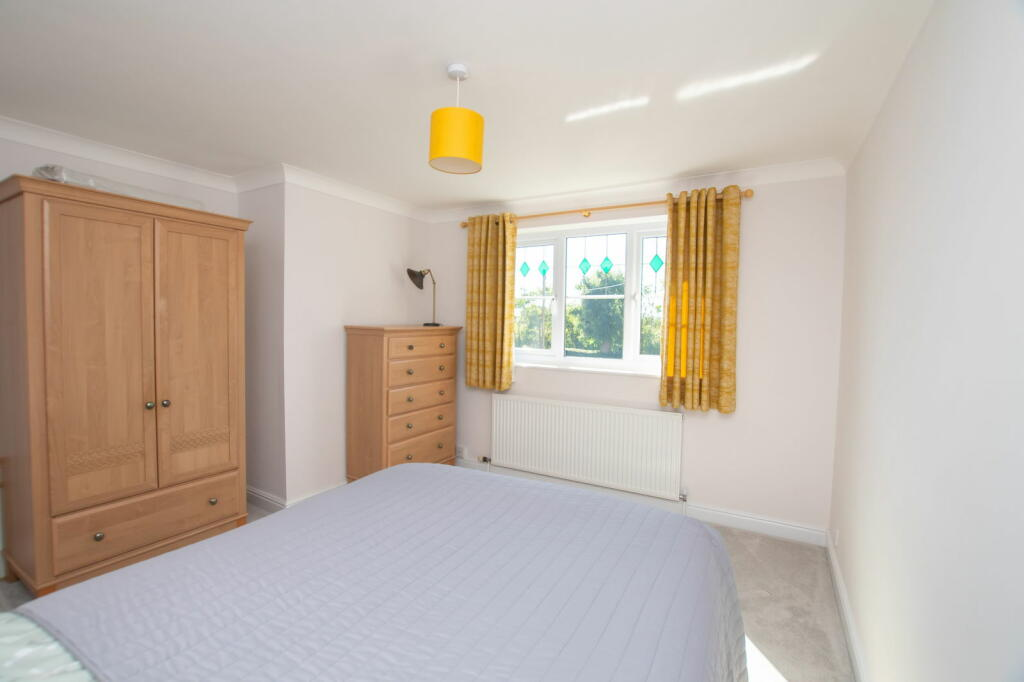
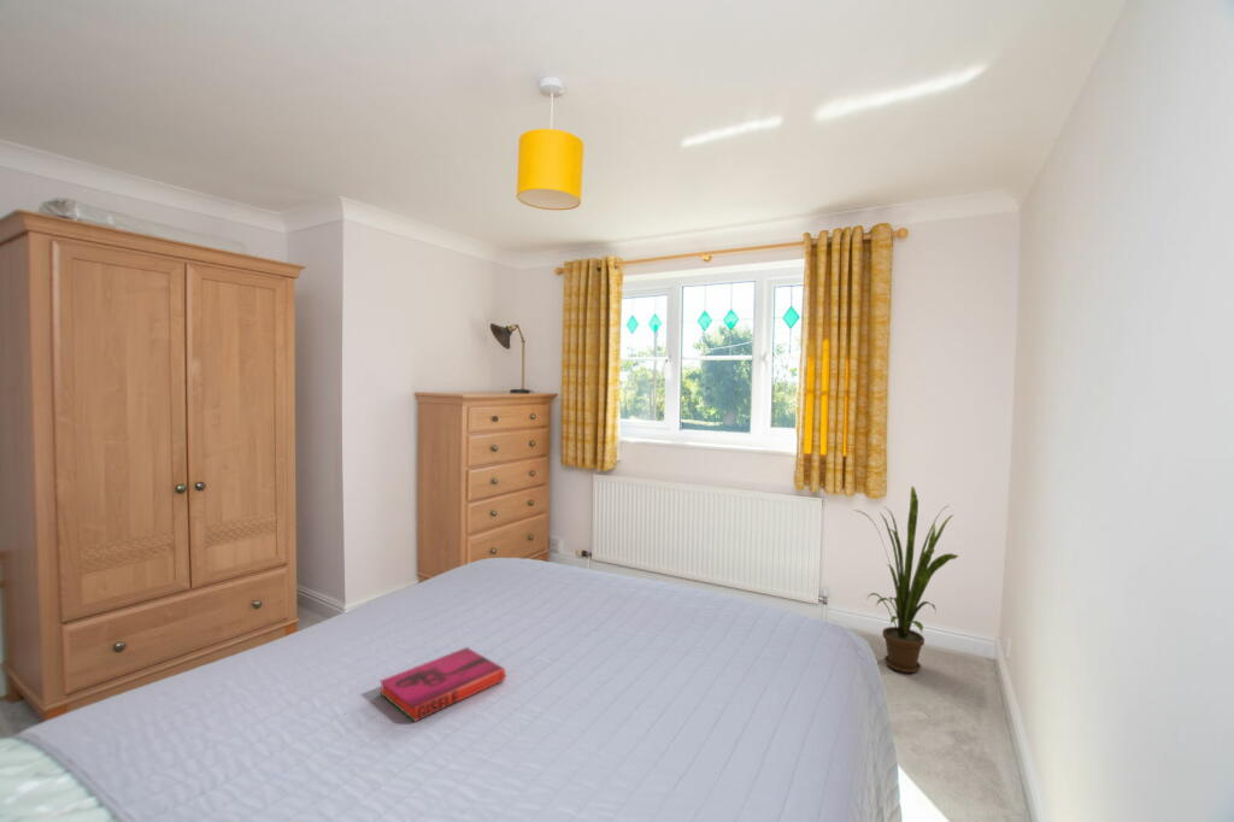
+ hardback book (443, 680)
+ house plant (901, 576)
